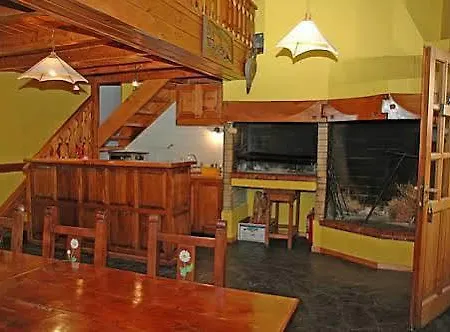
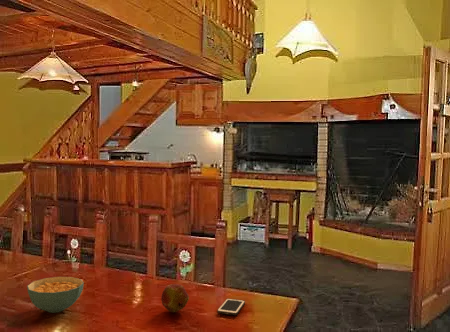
+ cereal bowl (55, 297)
+ fruit (175, 298)
+ cell phone (231, 306)
